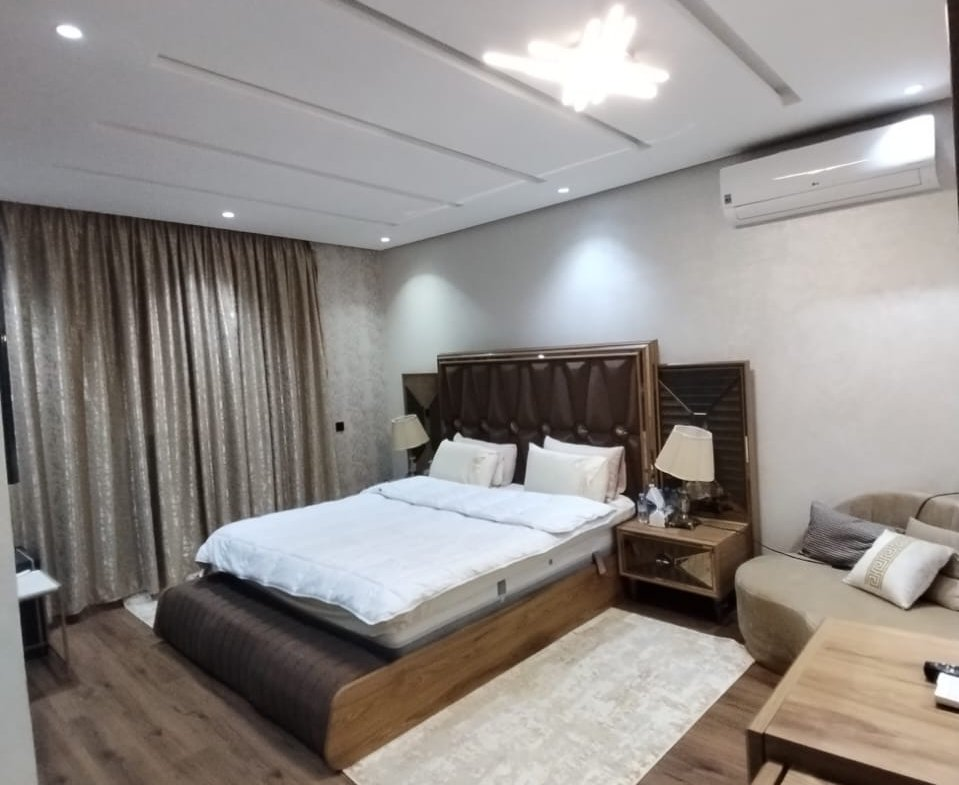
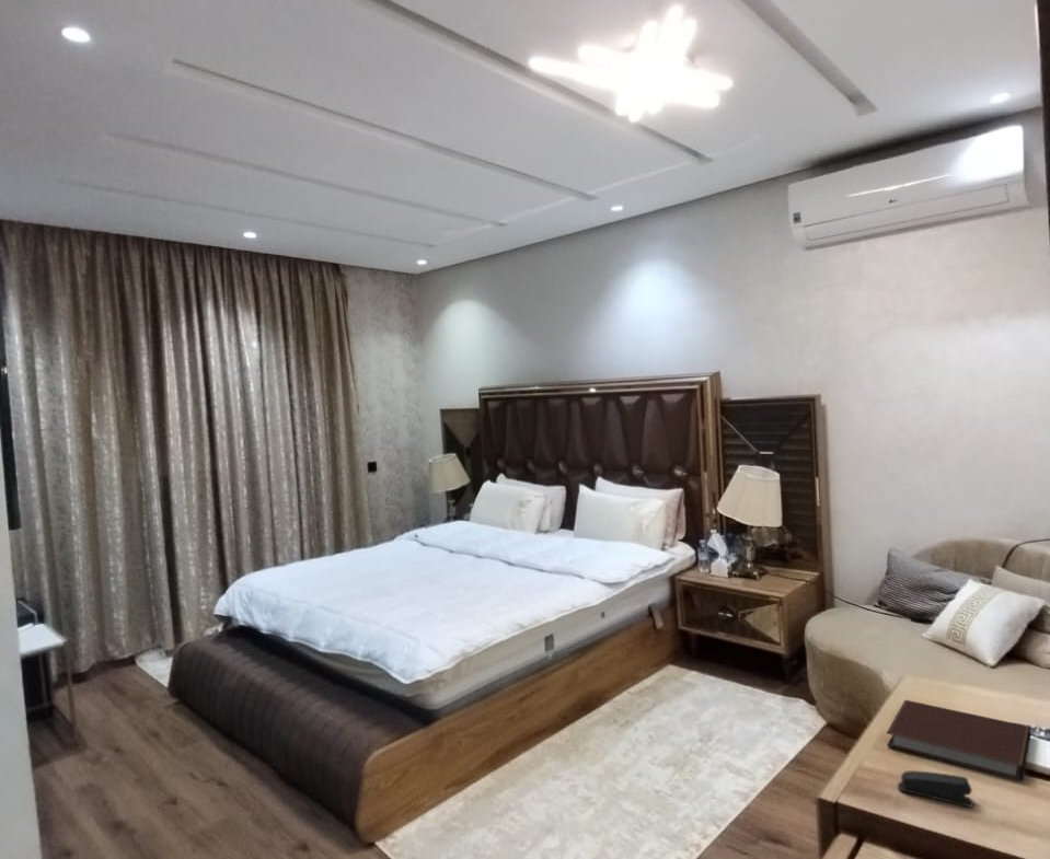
+ notebook (958, 735)
+ stapler (933, 782)
